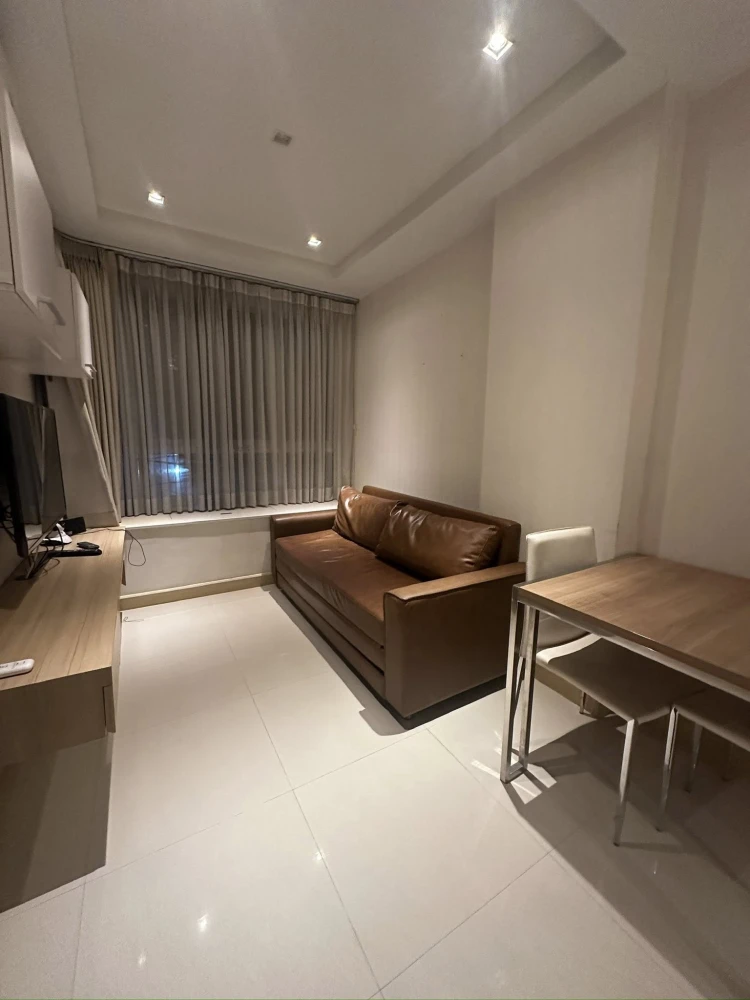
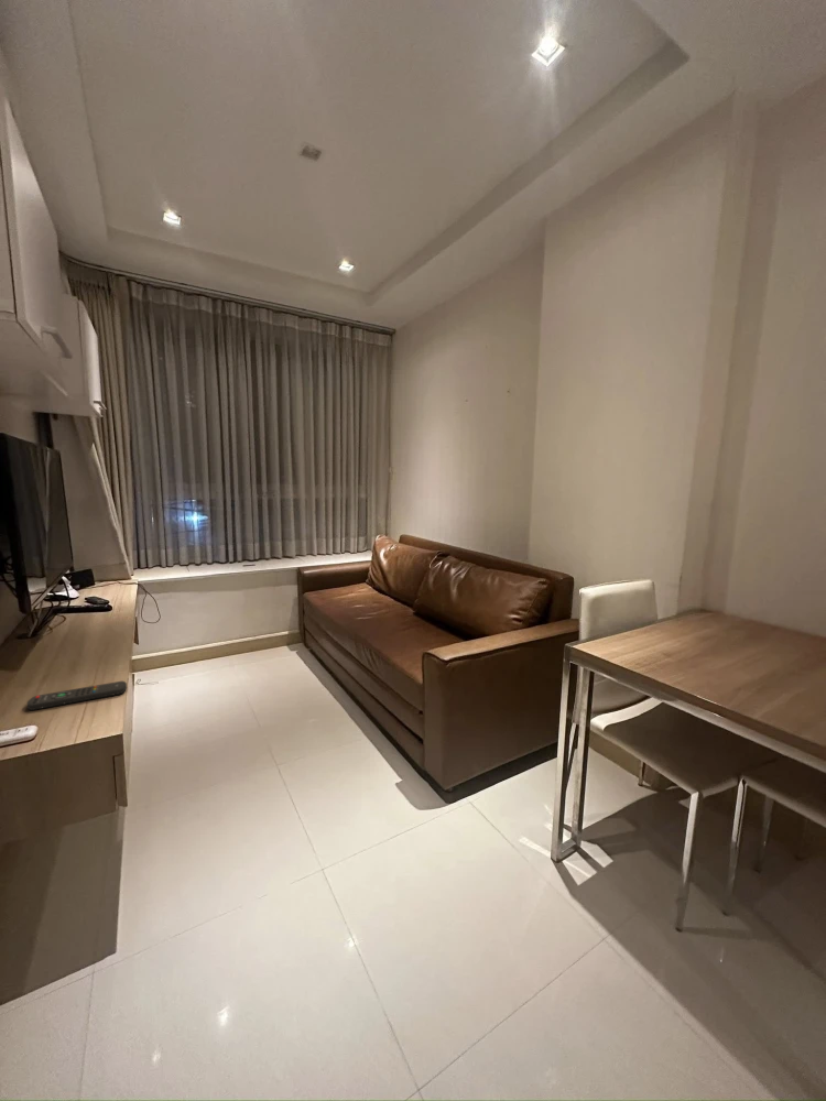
+ remote control (79, 694)
